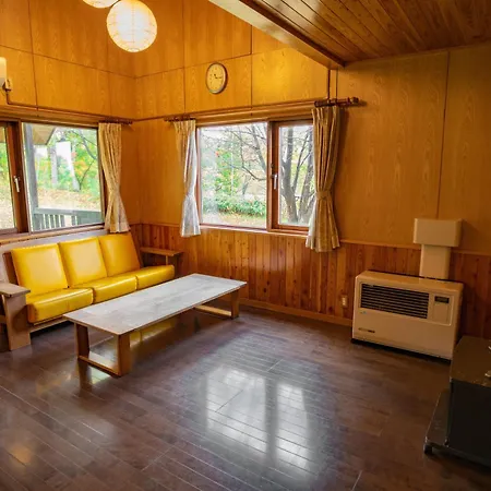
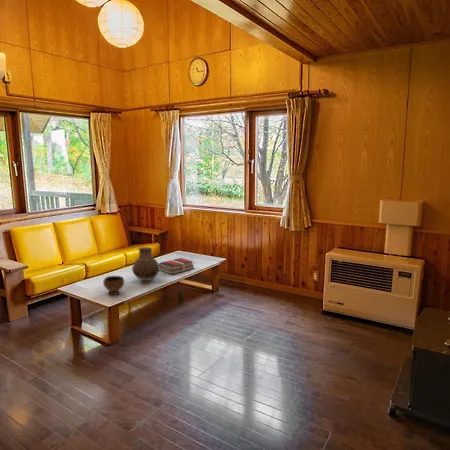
+ bowl (114, 285)
+ vase (145, 264)
+ book (176, 265)
